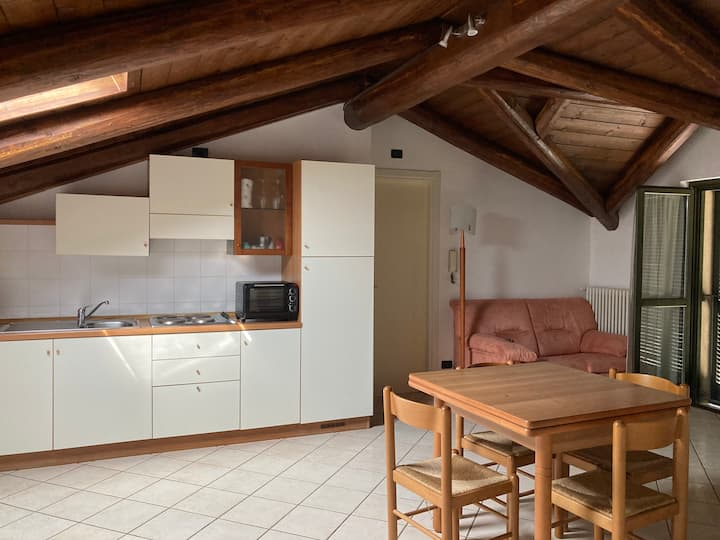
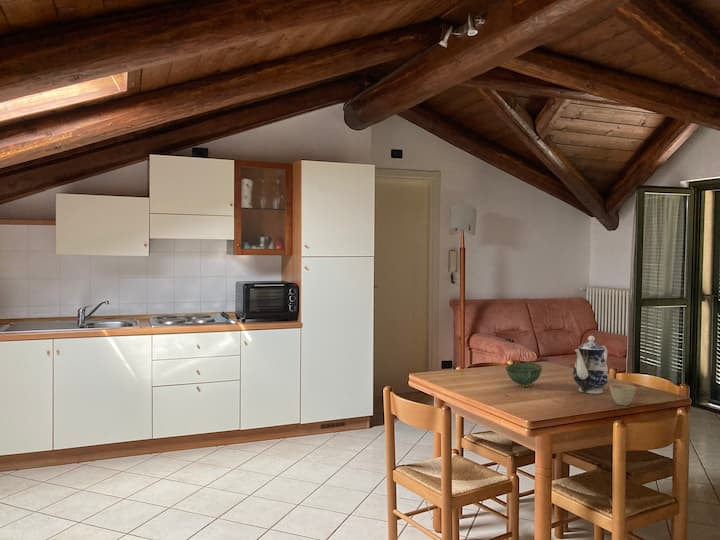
+ bowl (523, 375)
+ flower pot (622, 395)
+ teapot (590, 363)
